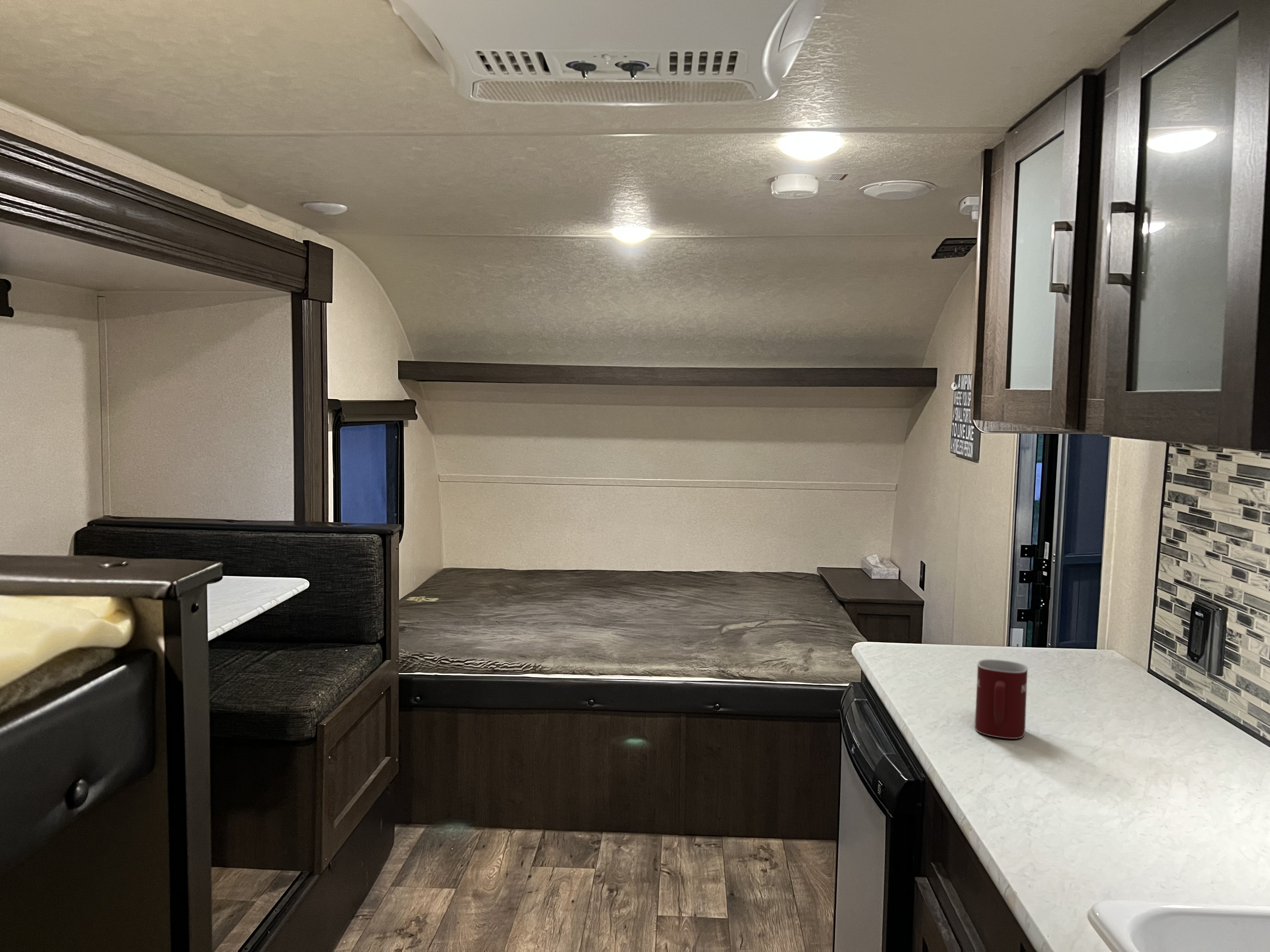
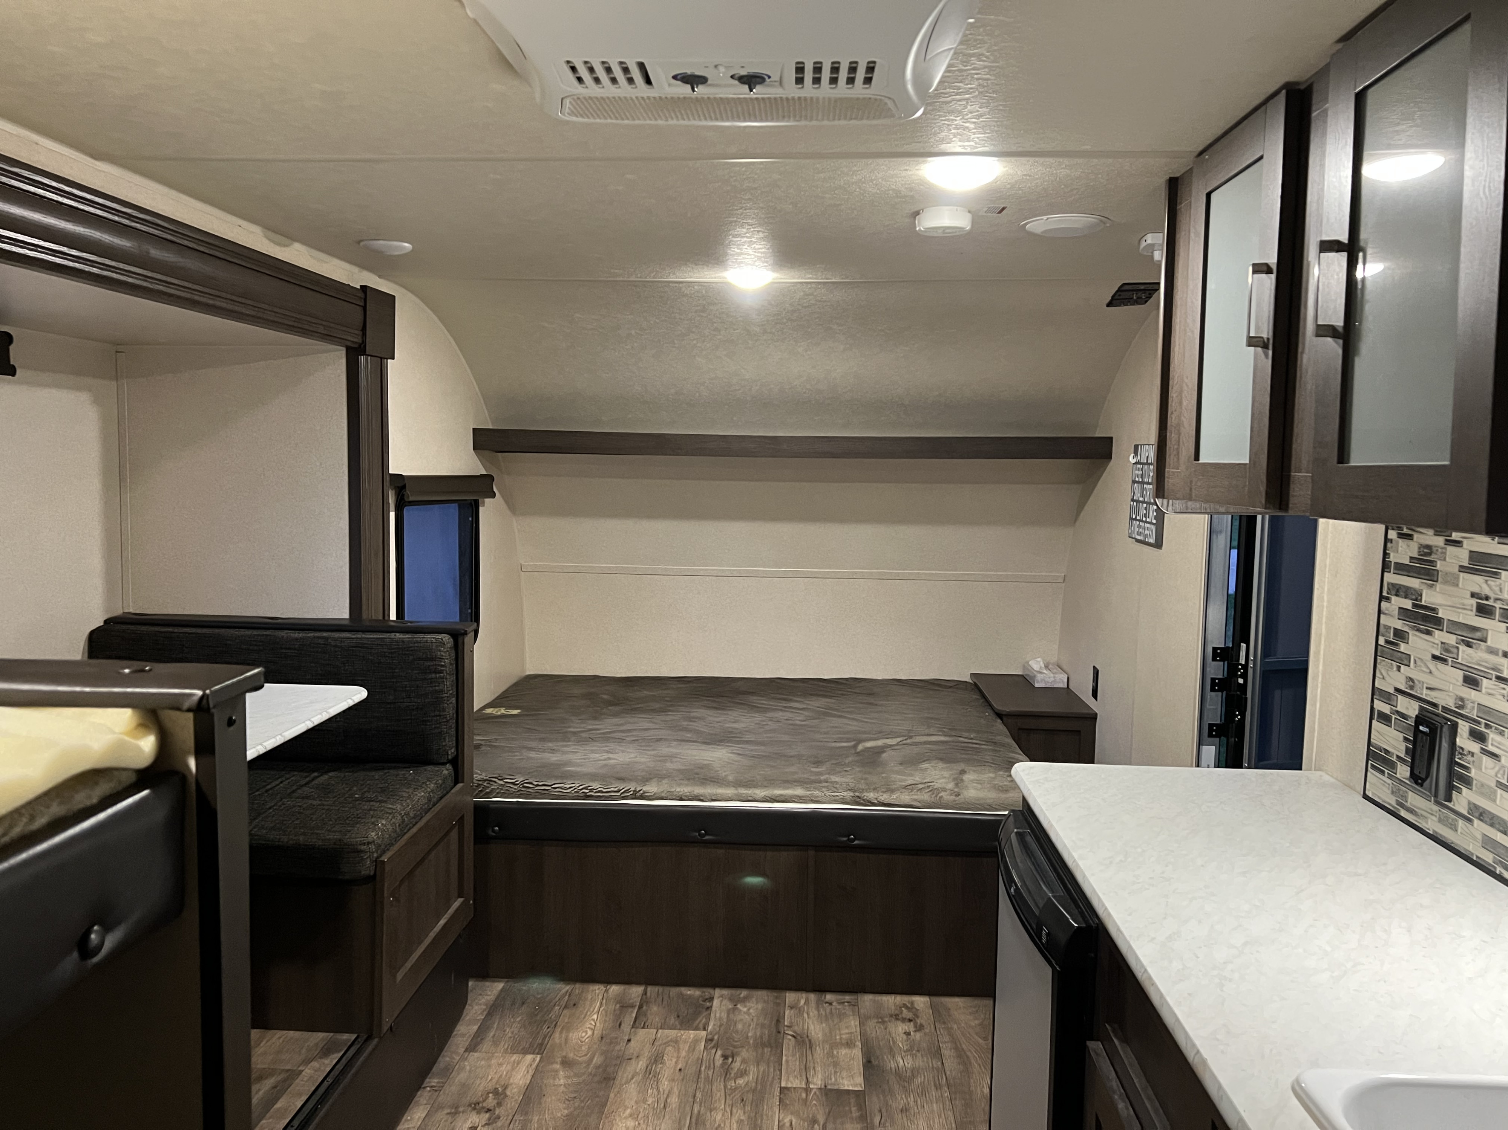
- mug (1000, 701)
